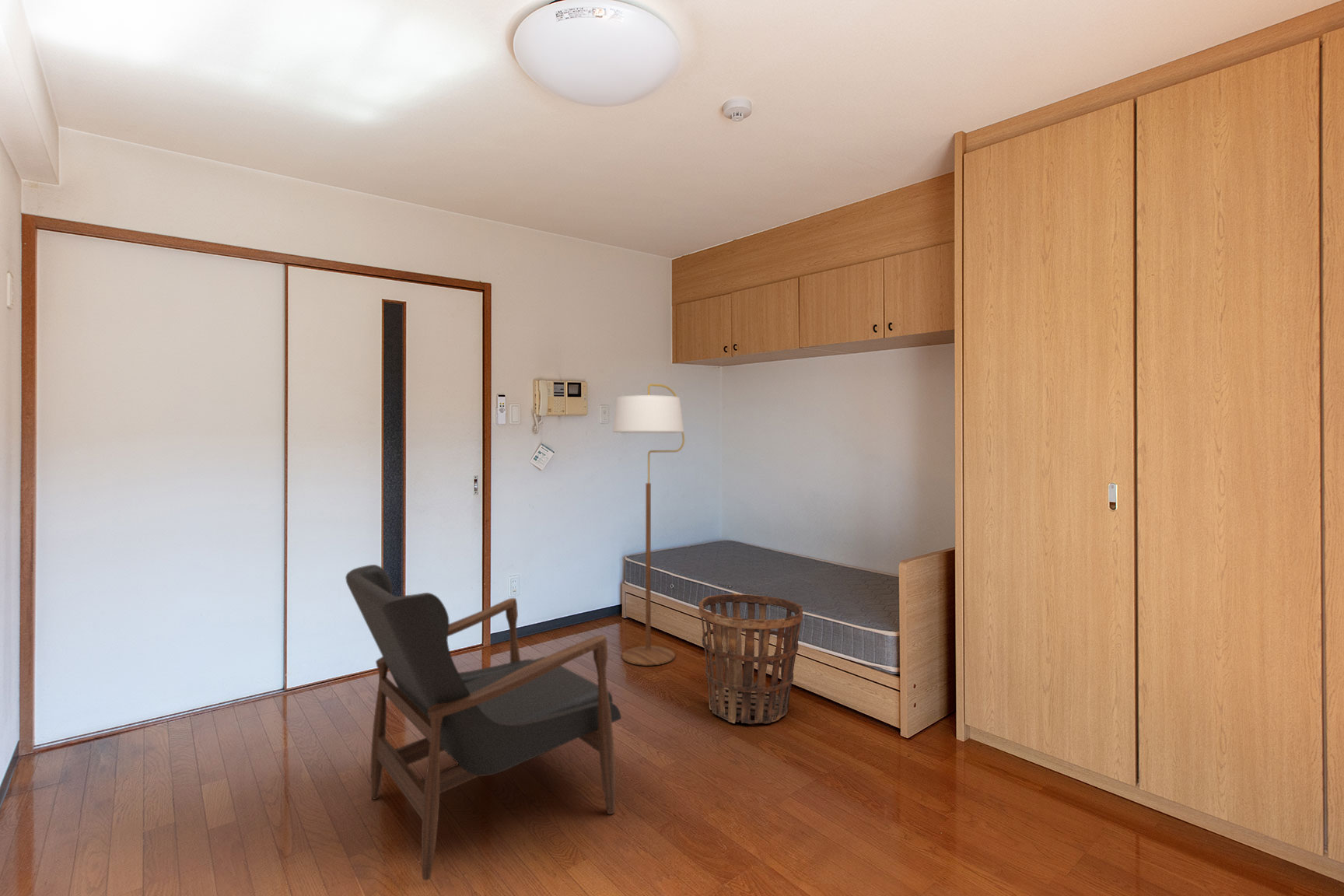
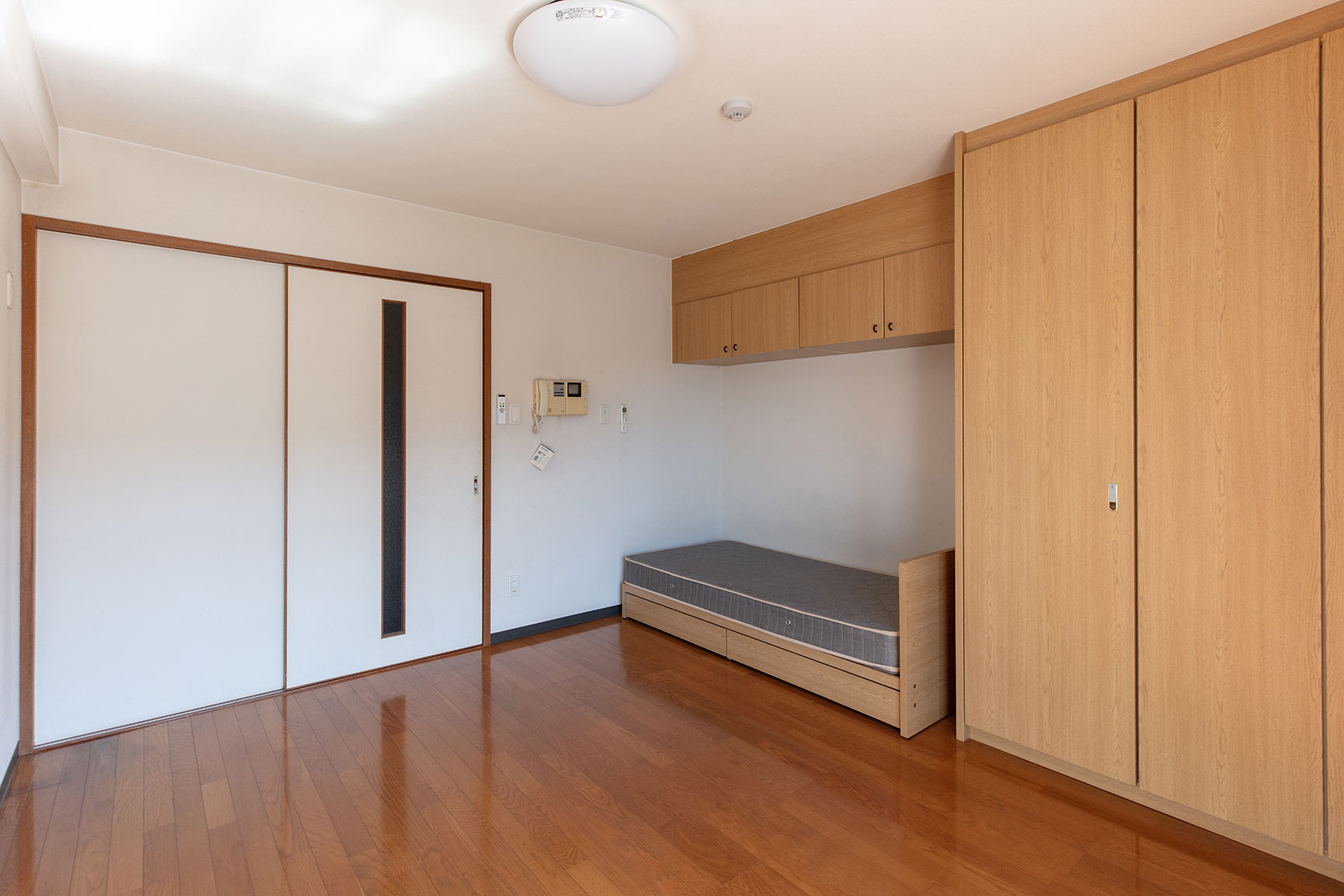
- armchair (482, 684)
- floor lamp (650, 519)
- basket (750, 656)
